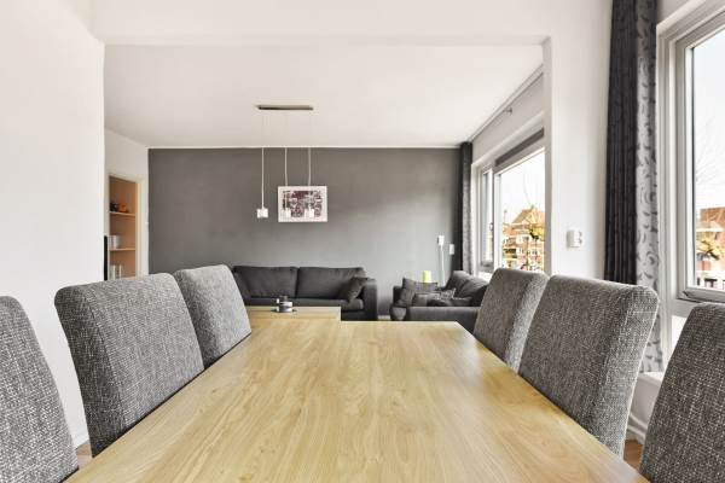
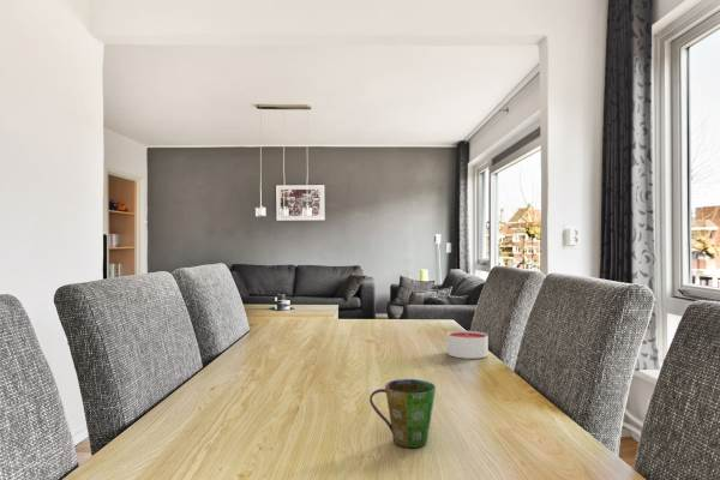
+ cup (402, 413)
+ candle (467, 343)
